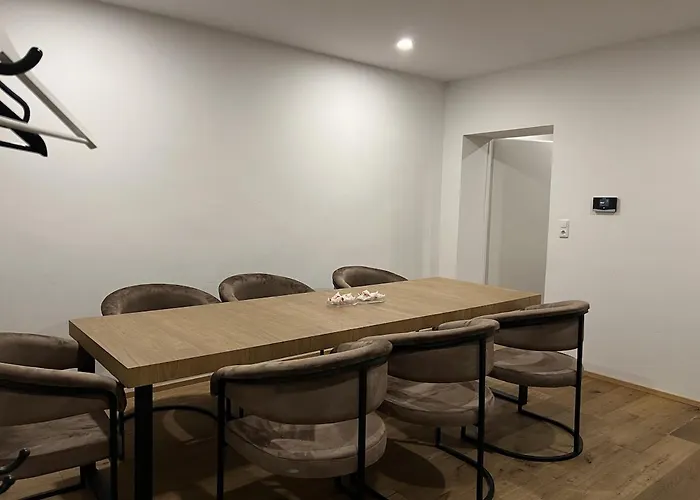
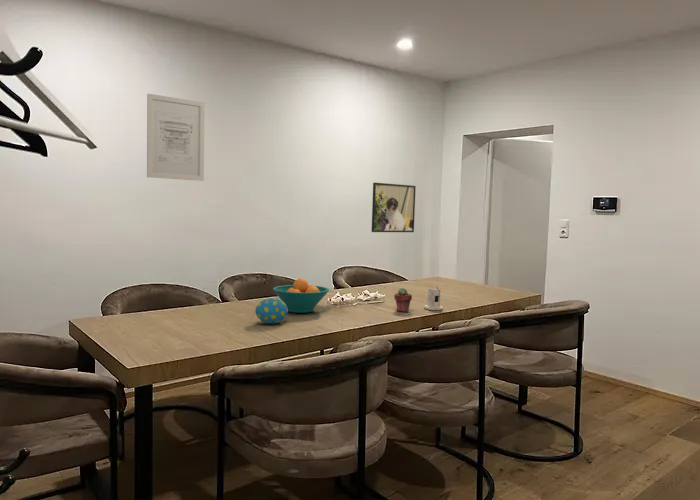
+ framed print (394, 208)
+ candle (433, 297)
+ potted succulent (402, 299)
+ decorative egg (271, 310)
+ fruit bowl (300, 294)
+ wall art (176, 138)
